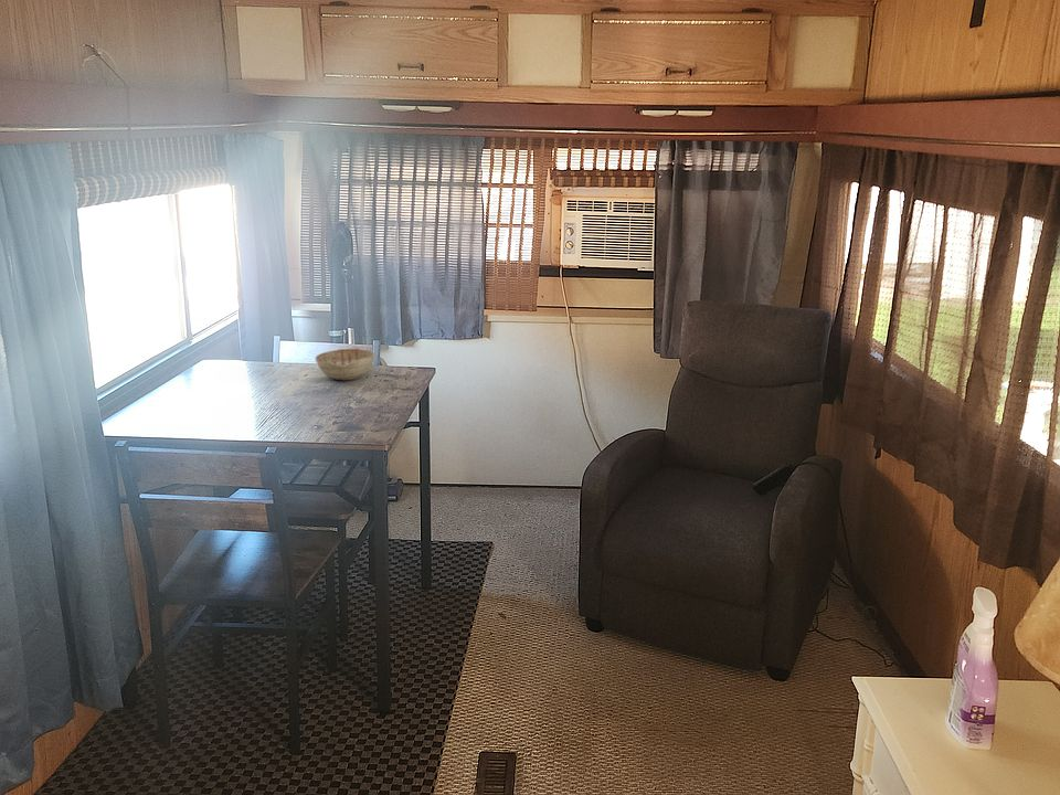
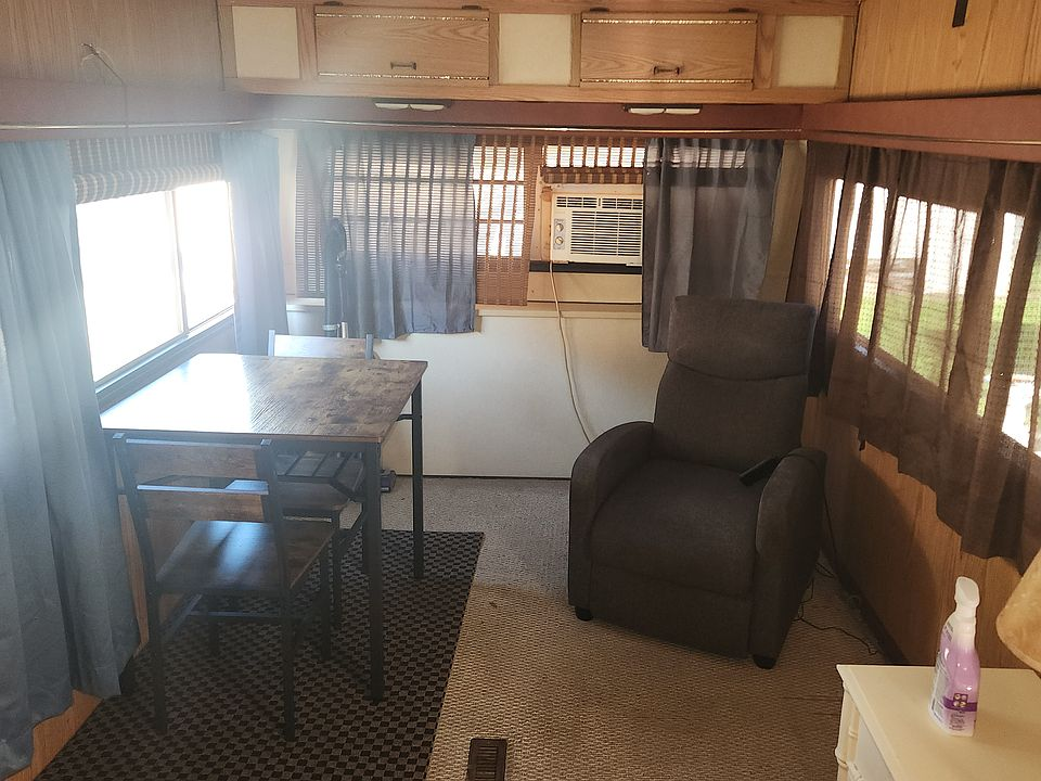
- decorative bowl (344, 364)
